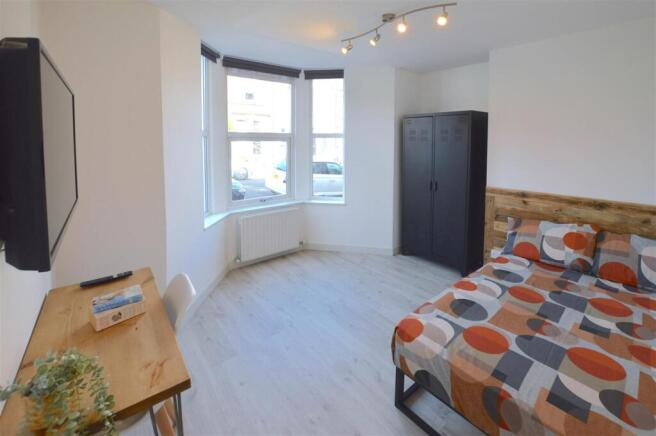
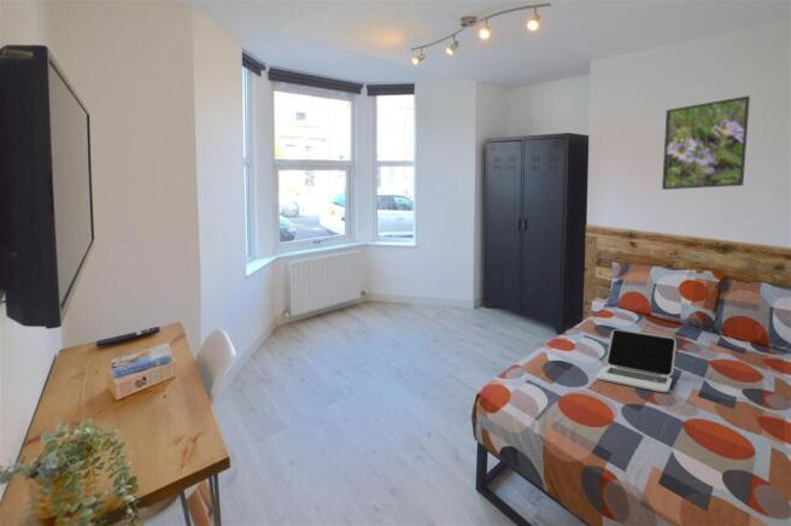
+ laptop (637, 357)
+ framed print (703, 146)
